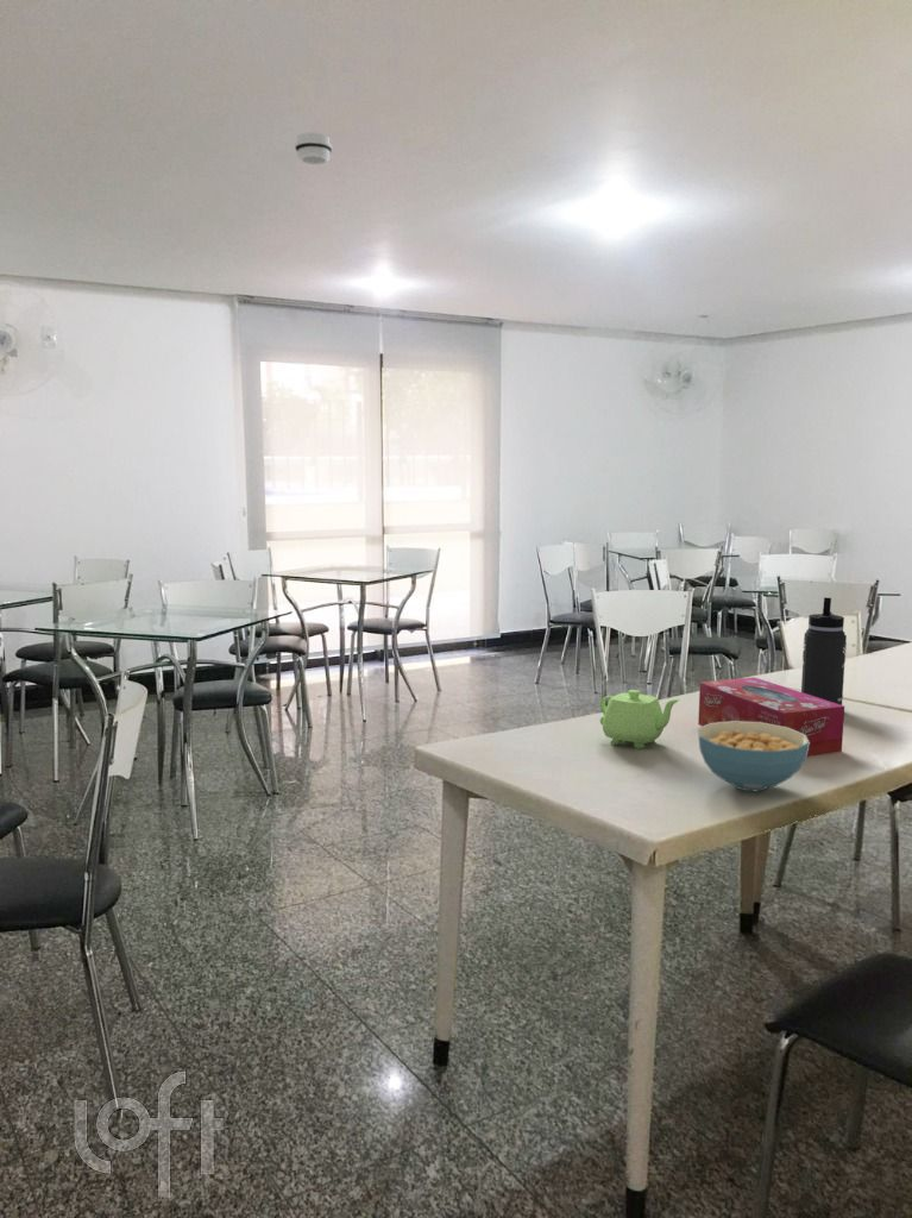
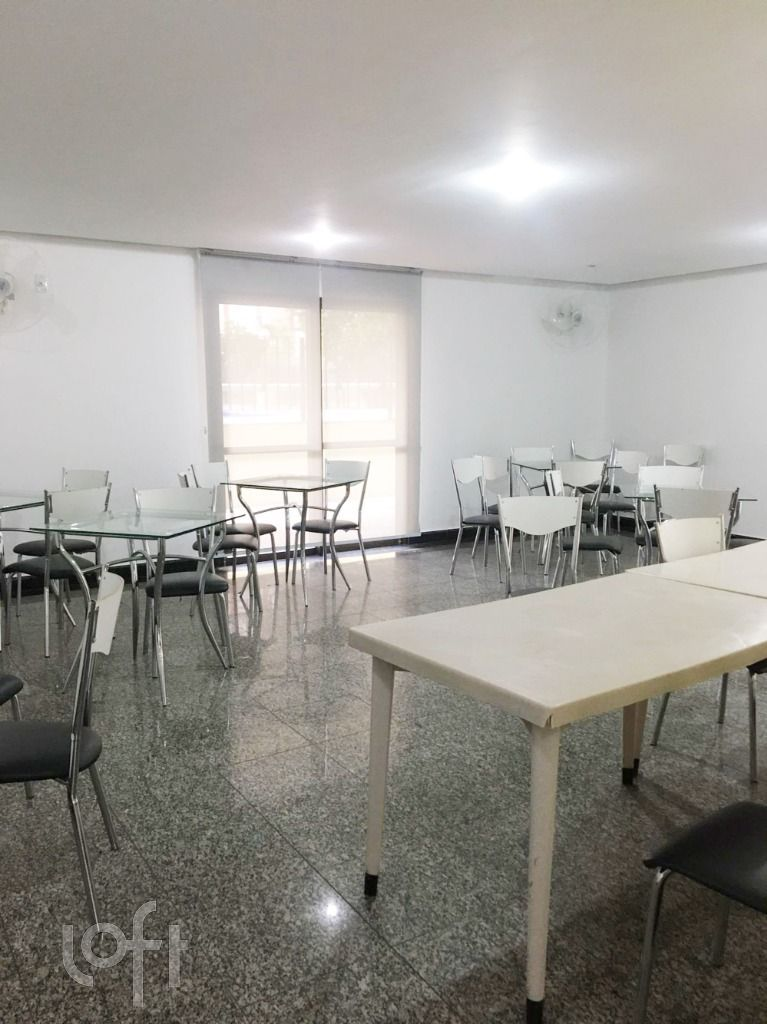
- smoke detector (313, 149)
- tissue box (767, 715)
- cereal bowl (750, 760)
- thermos bottle (824, 653)
- teapot (639, 716)
